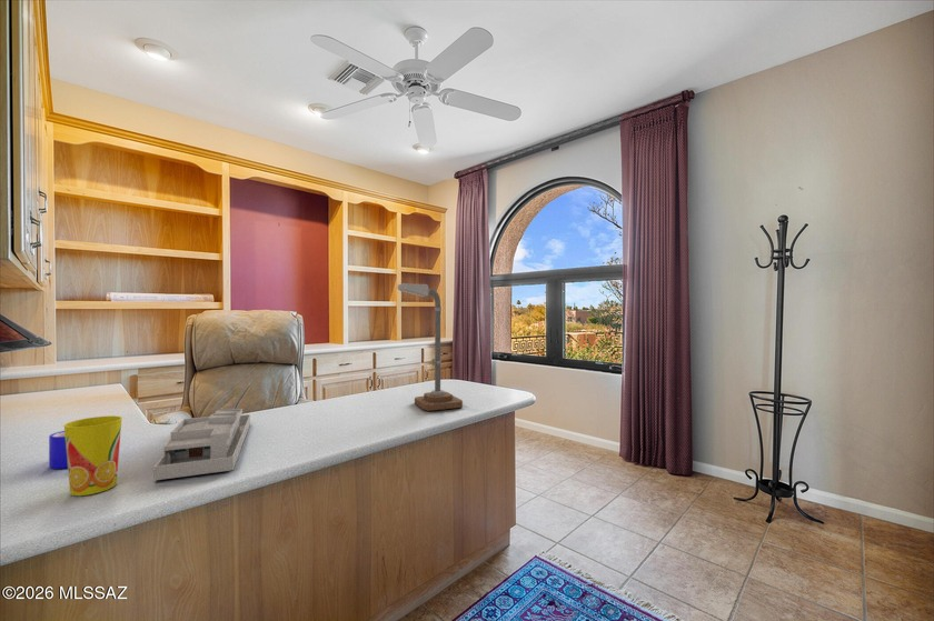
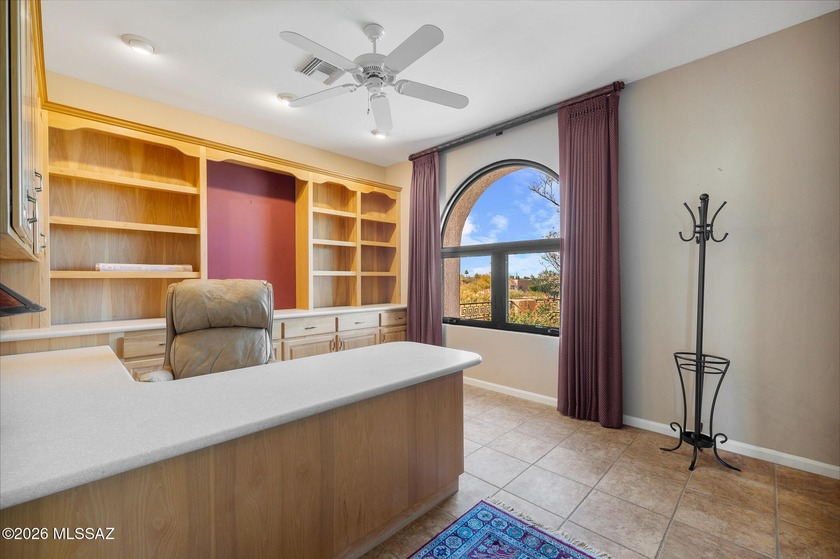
- cup (93, 454)
- desk lamp (435, 344)
- mug (66, 448)
- desk organizer (211, 432)
